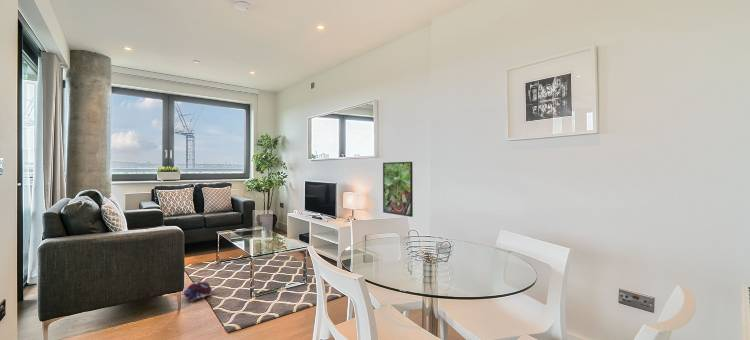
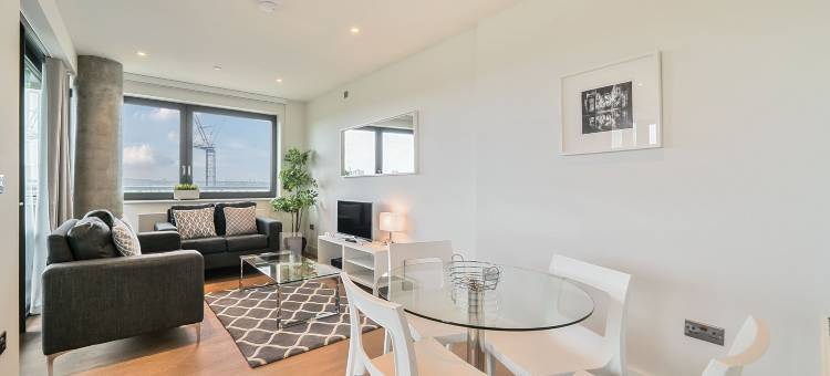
- plush toy (197, 289)
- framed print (397, 188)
